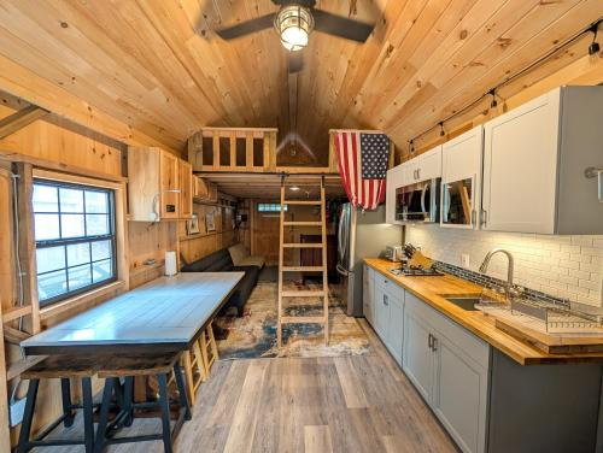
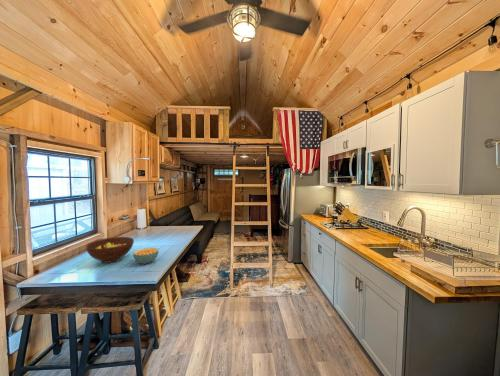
+ fruit bowl (111, 251)
+ cereal bowl (146, 256)
